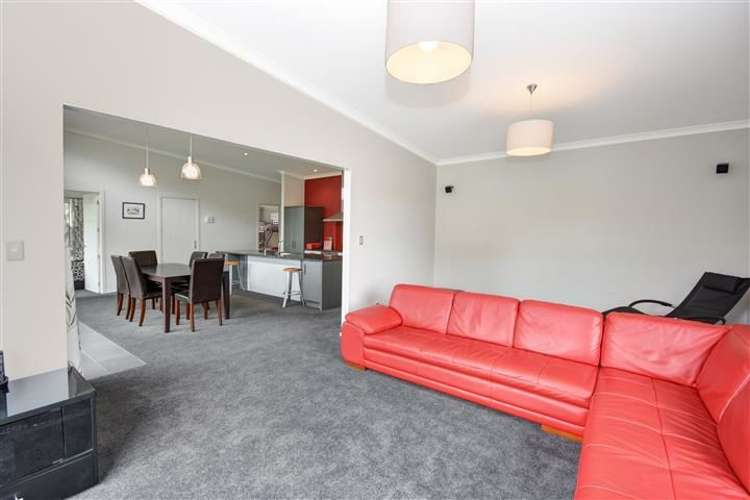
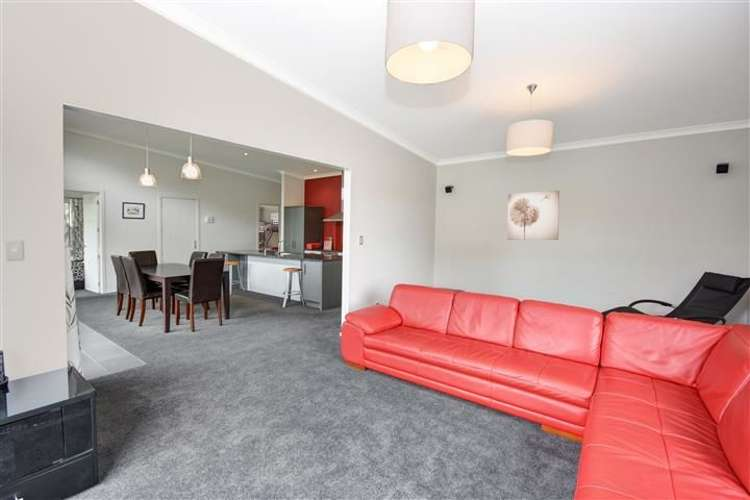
+ wall art (532, 216)
